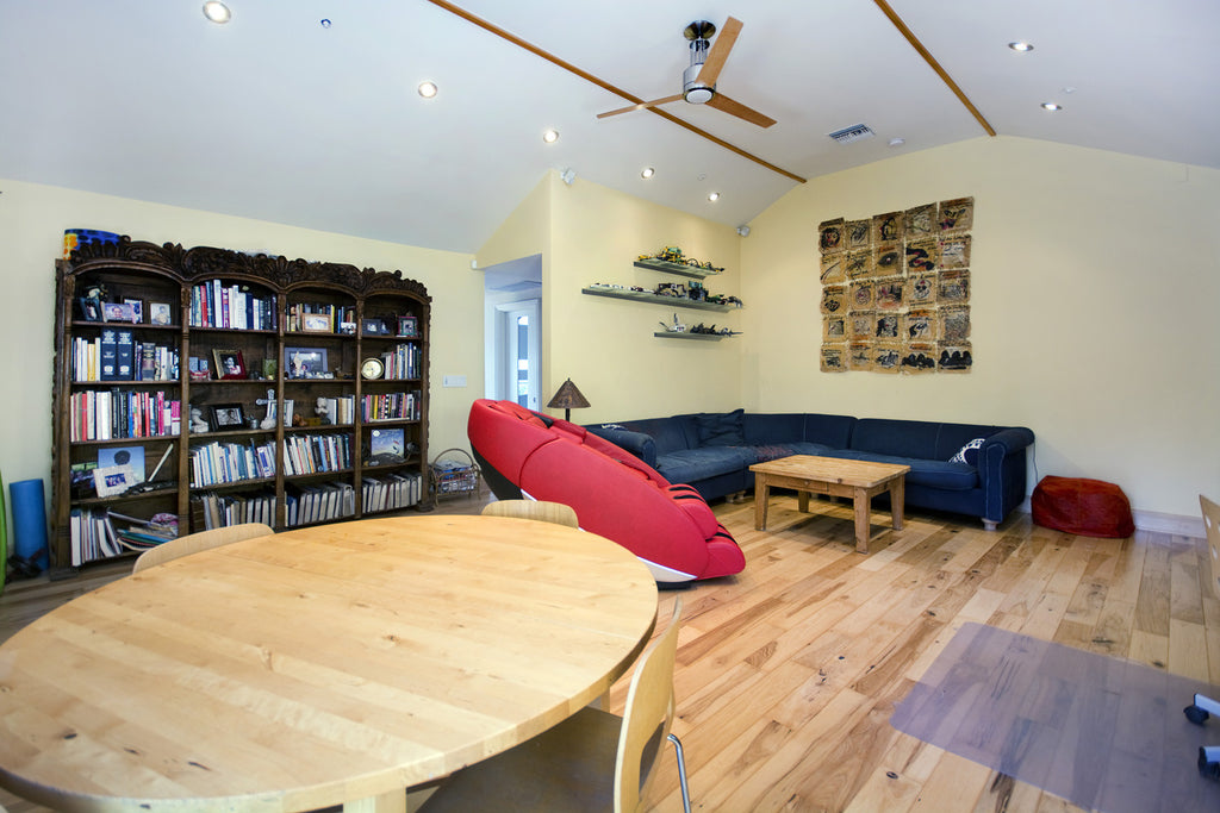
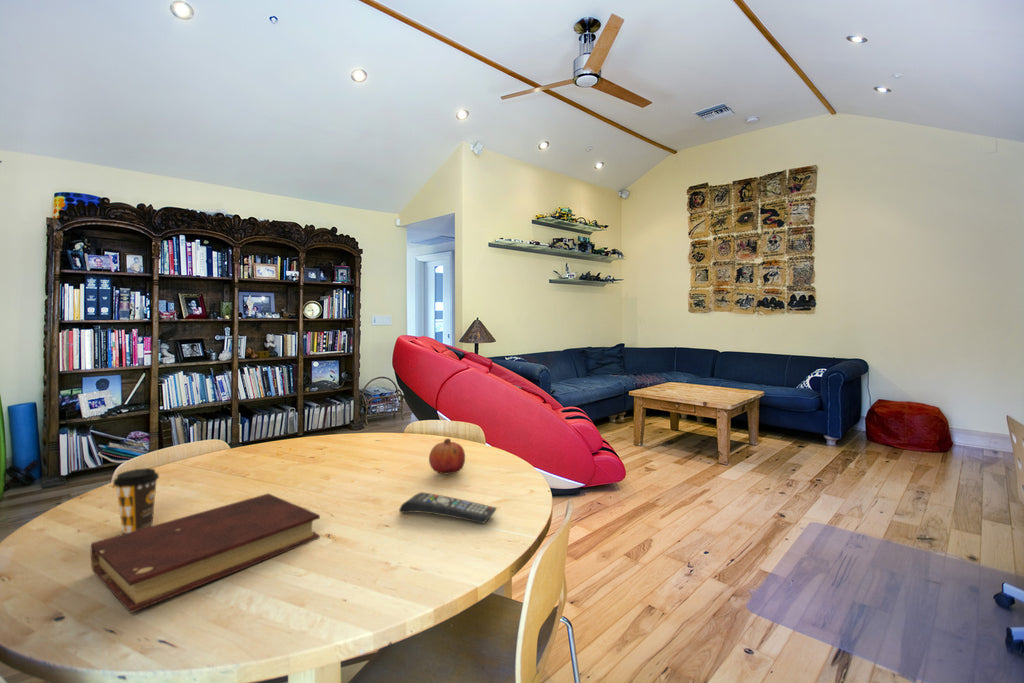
+ book (213, 540)
+ coffee cup (137, 500)
+ fruit (447, 456)
+ remote control (447, 507)
